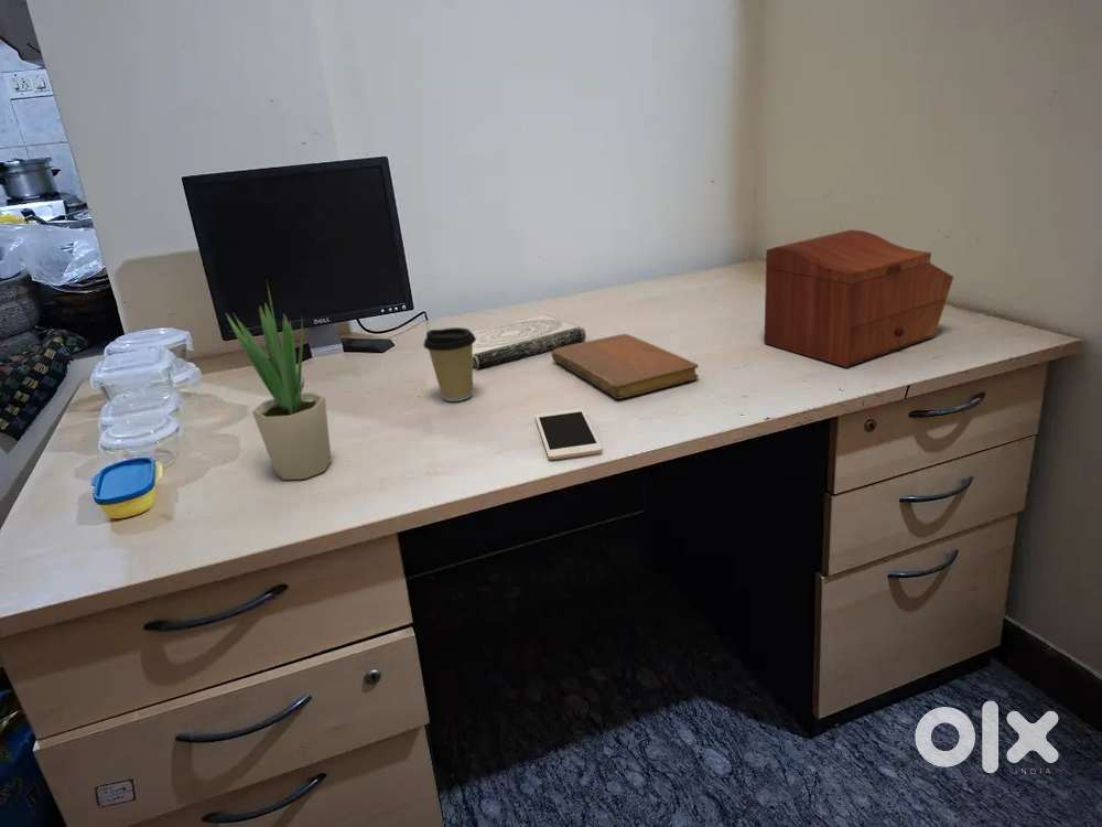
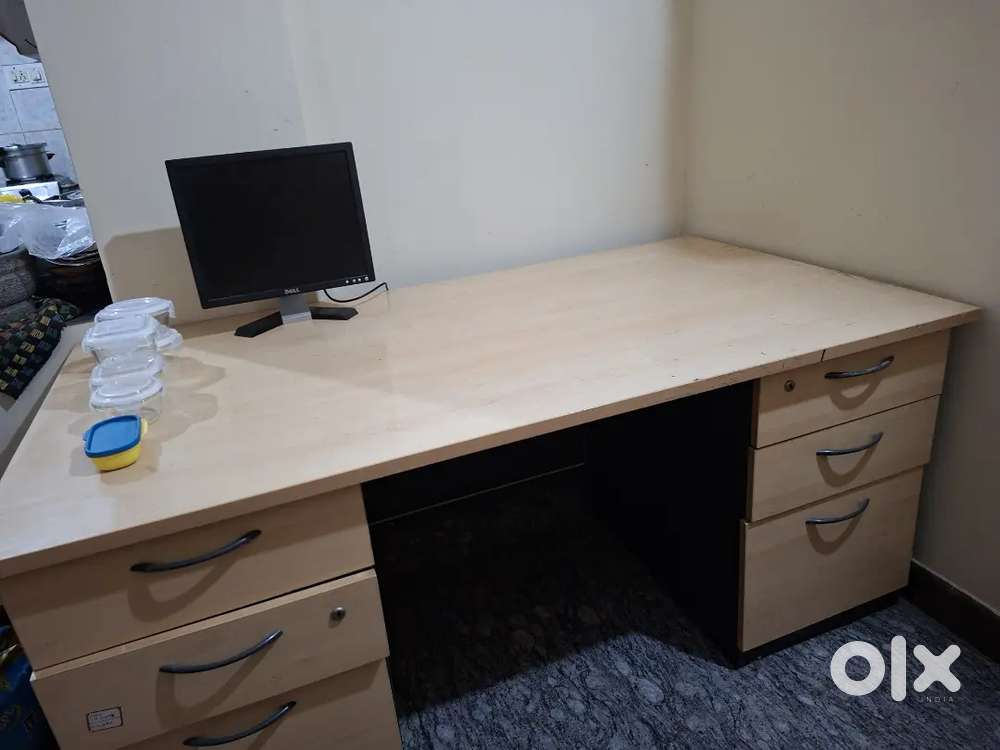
- sewing box (860, 290)
- book (514, 340)
- coffee cup (453, 364)
- notebook (622, 363)
- potted plant (278, 377)
- cell phone (566, 432)
